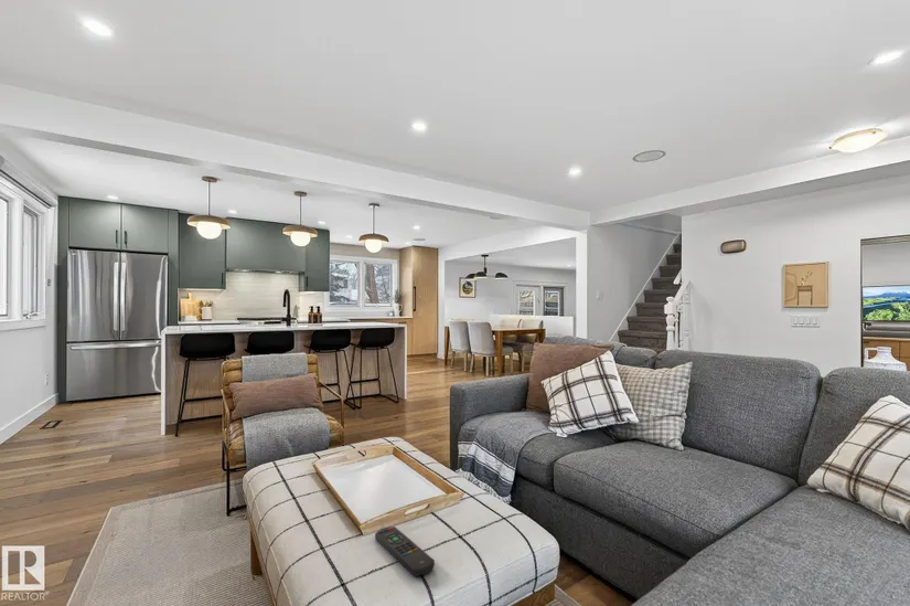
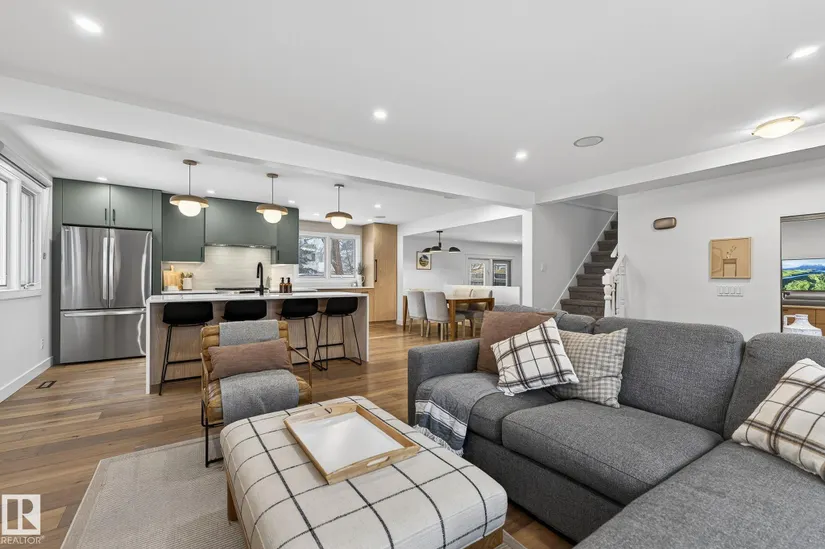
- remote control (403, 549)
